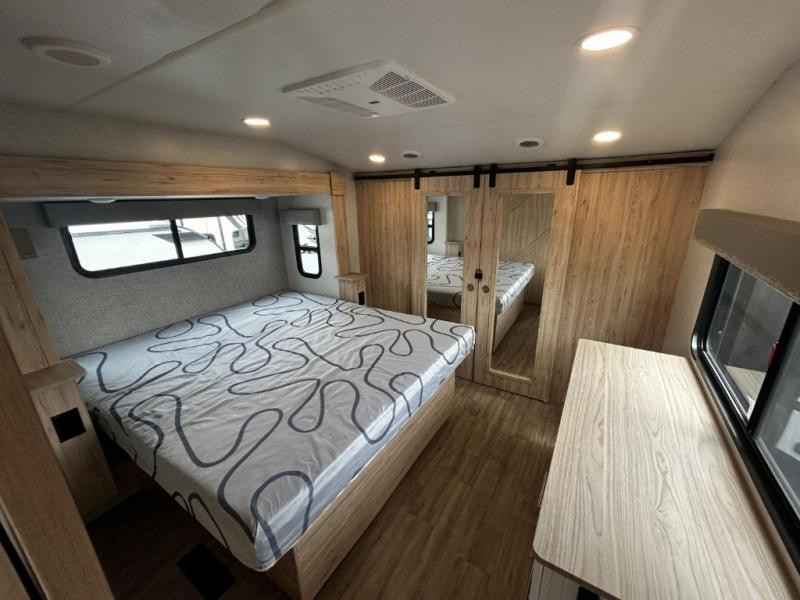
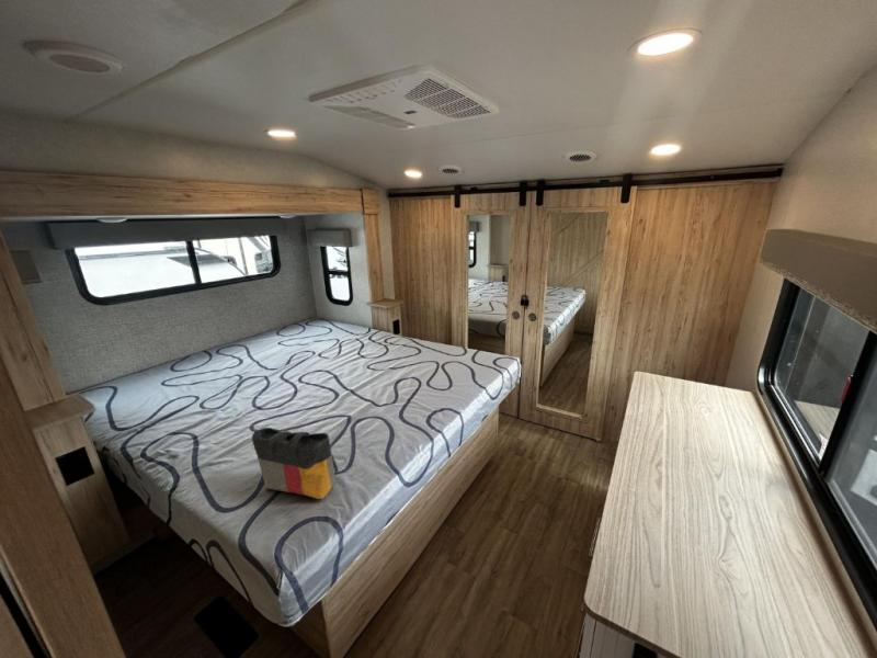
+ tote bag (300, 456)
